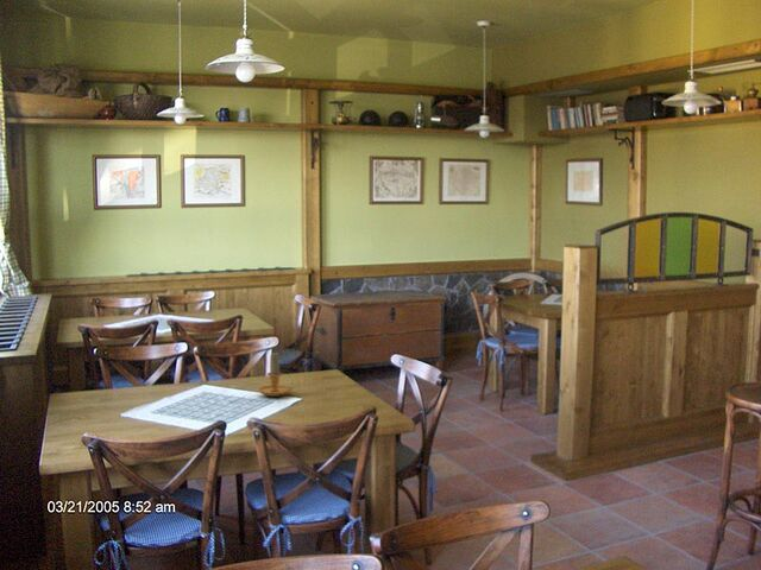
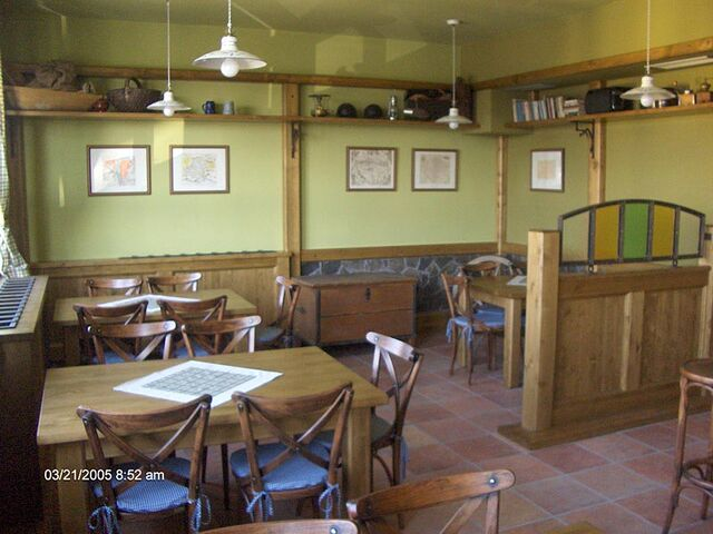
- candle (278, 372)
